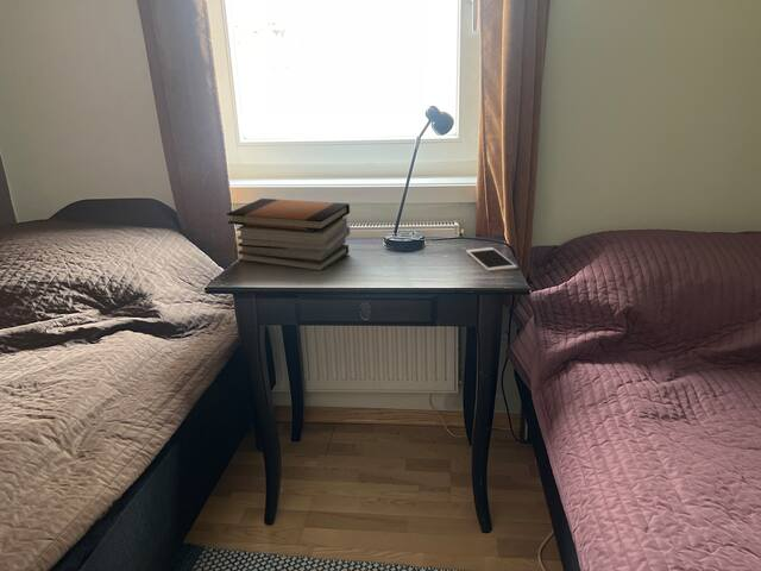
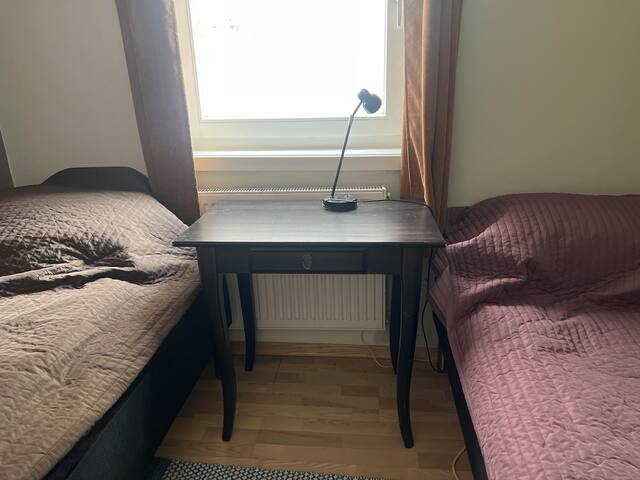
- book stack (293, 233)
- cell phone (490, 258)
